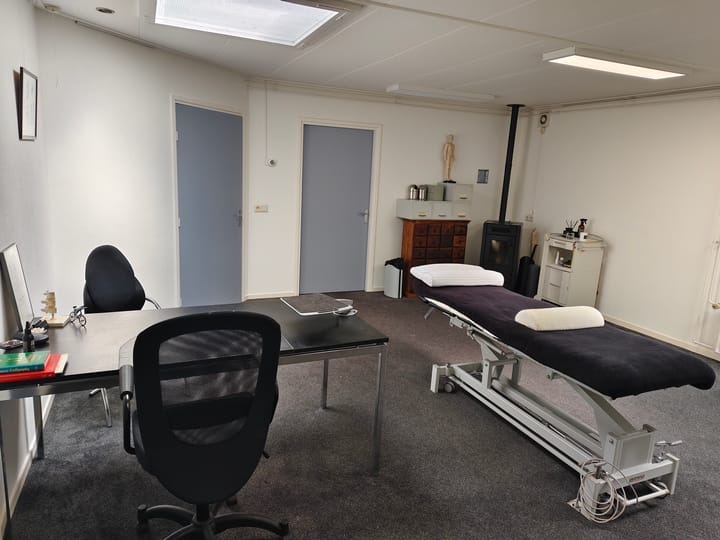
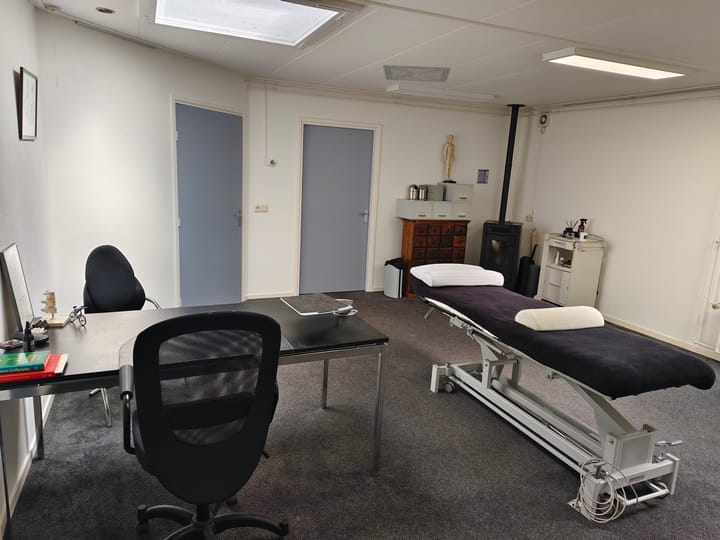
+ ceiling vent (416, 74)
